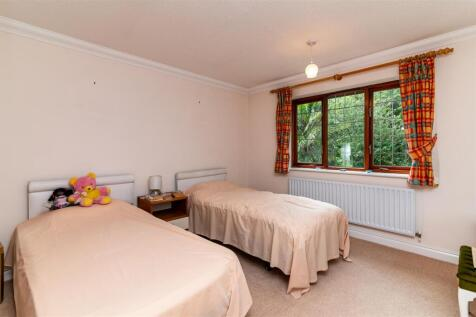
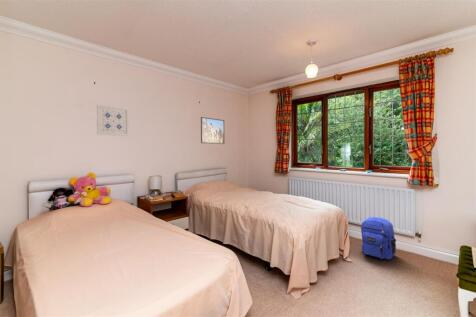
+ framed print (213, 131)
+ wall art (113, 121)
+ backpack (377, 237)
